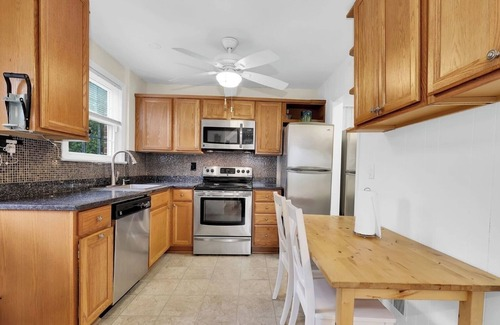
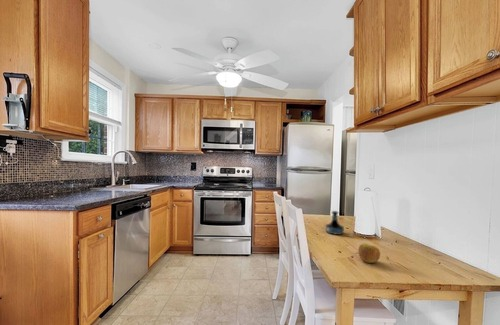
+ tequila bottle (334, 221)
+ apple (368, 252)
